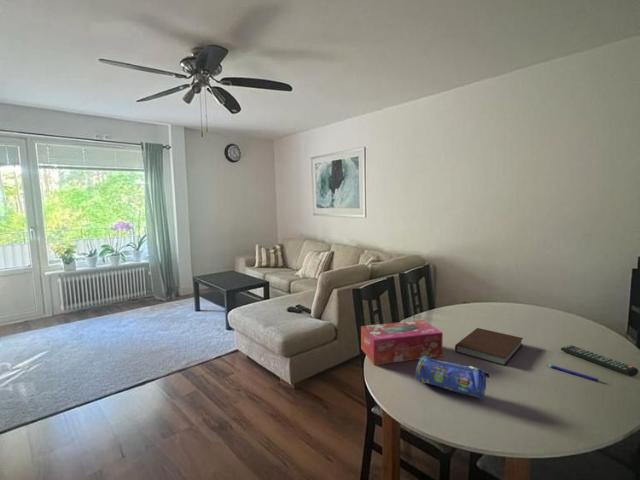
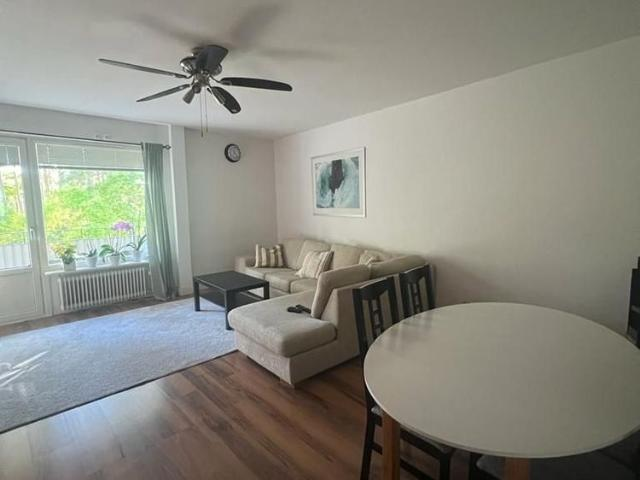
- remote control (596, 359)
- notebook (489, 344)
- pencil case (450, 375)
- tissue box (400, 340)
- pen (571, 372)
